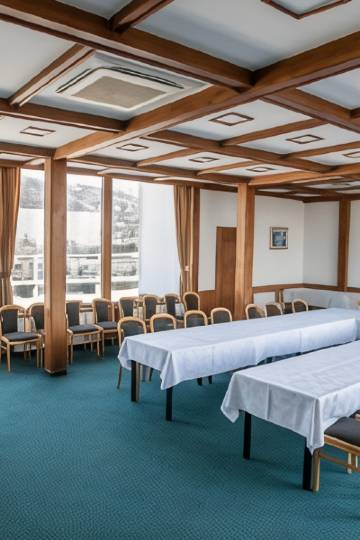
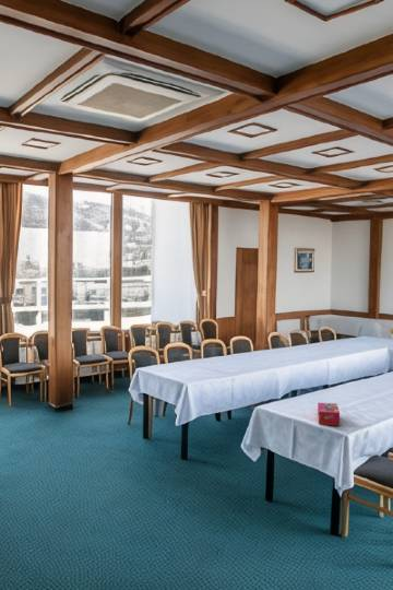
+ tissue box (327, 413)
